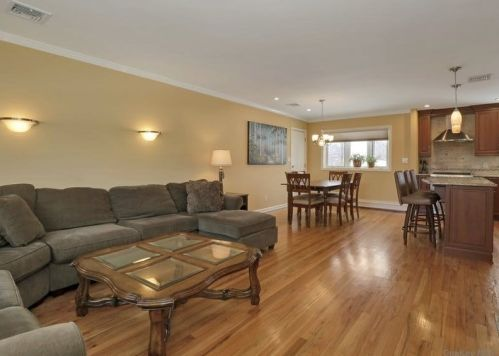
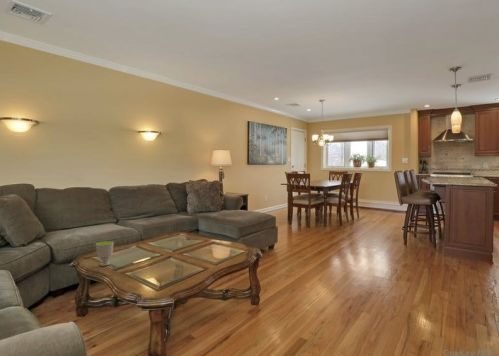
+ cup (105, 253)
